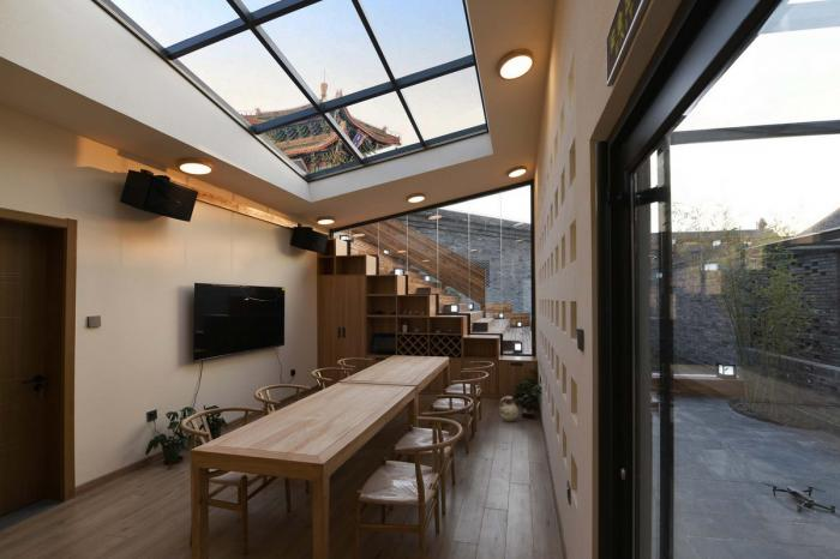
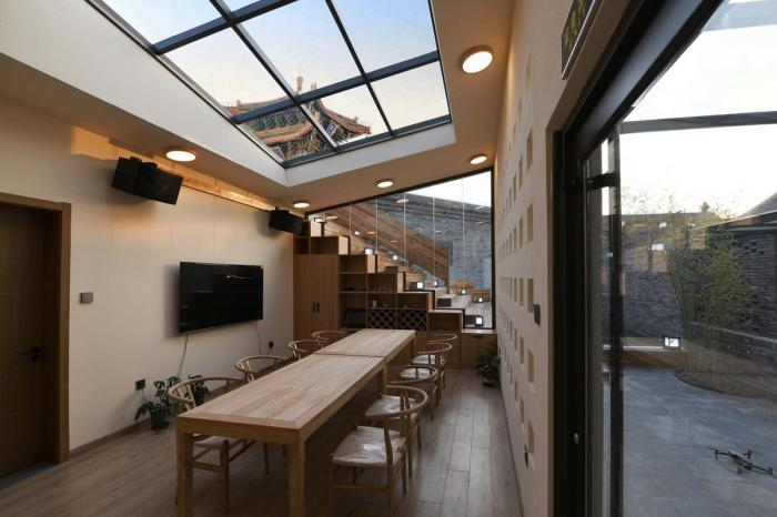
- ceramic jug (509, 408)
